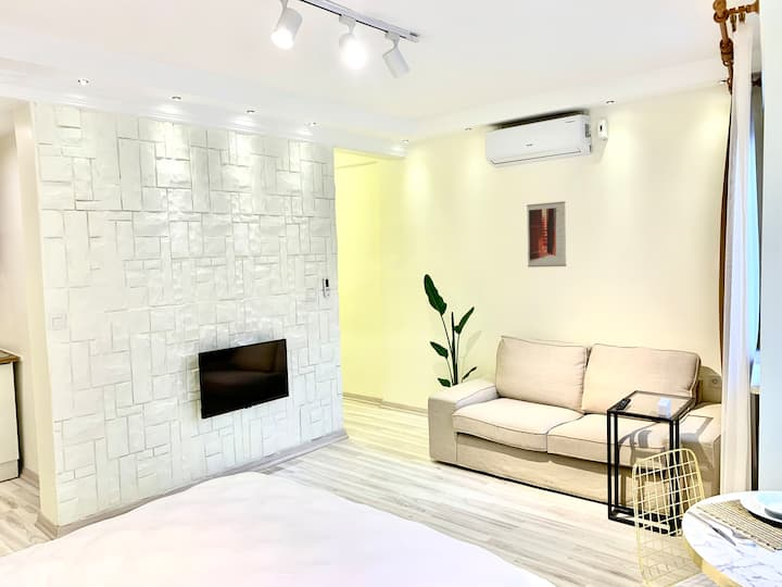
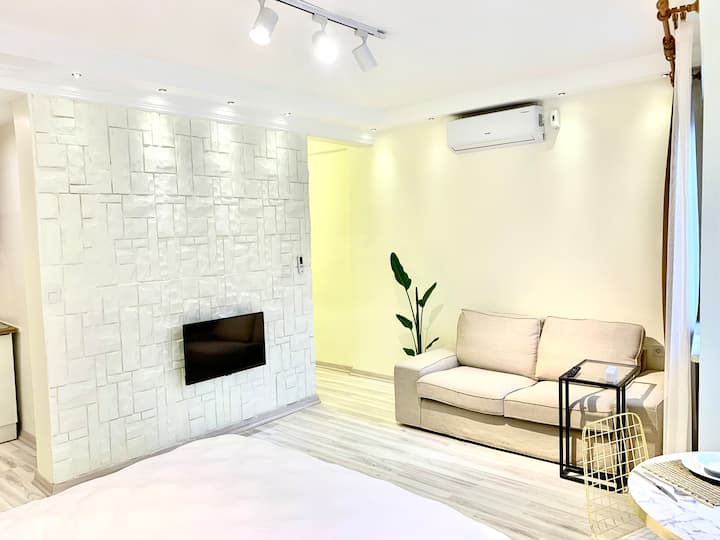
- wall art (545, 235)
